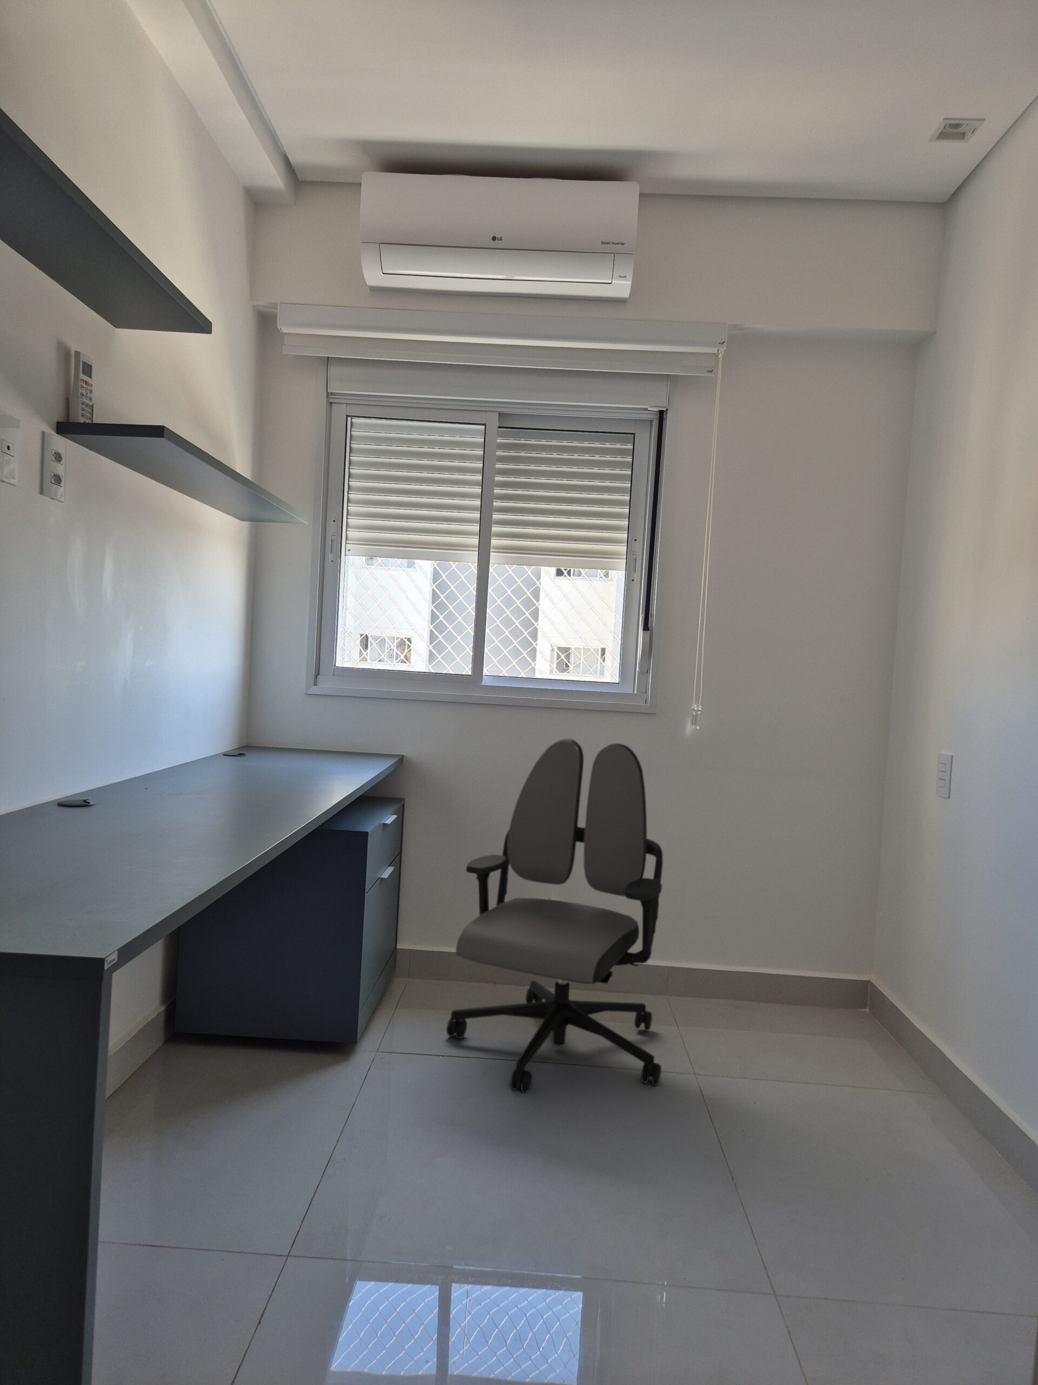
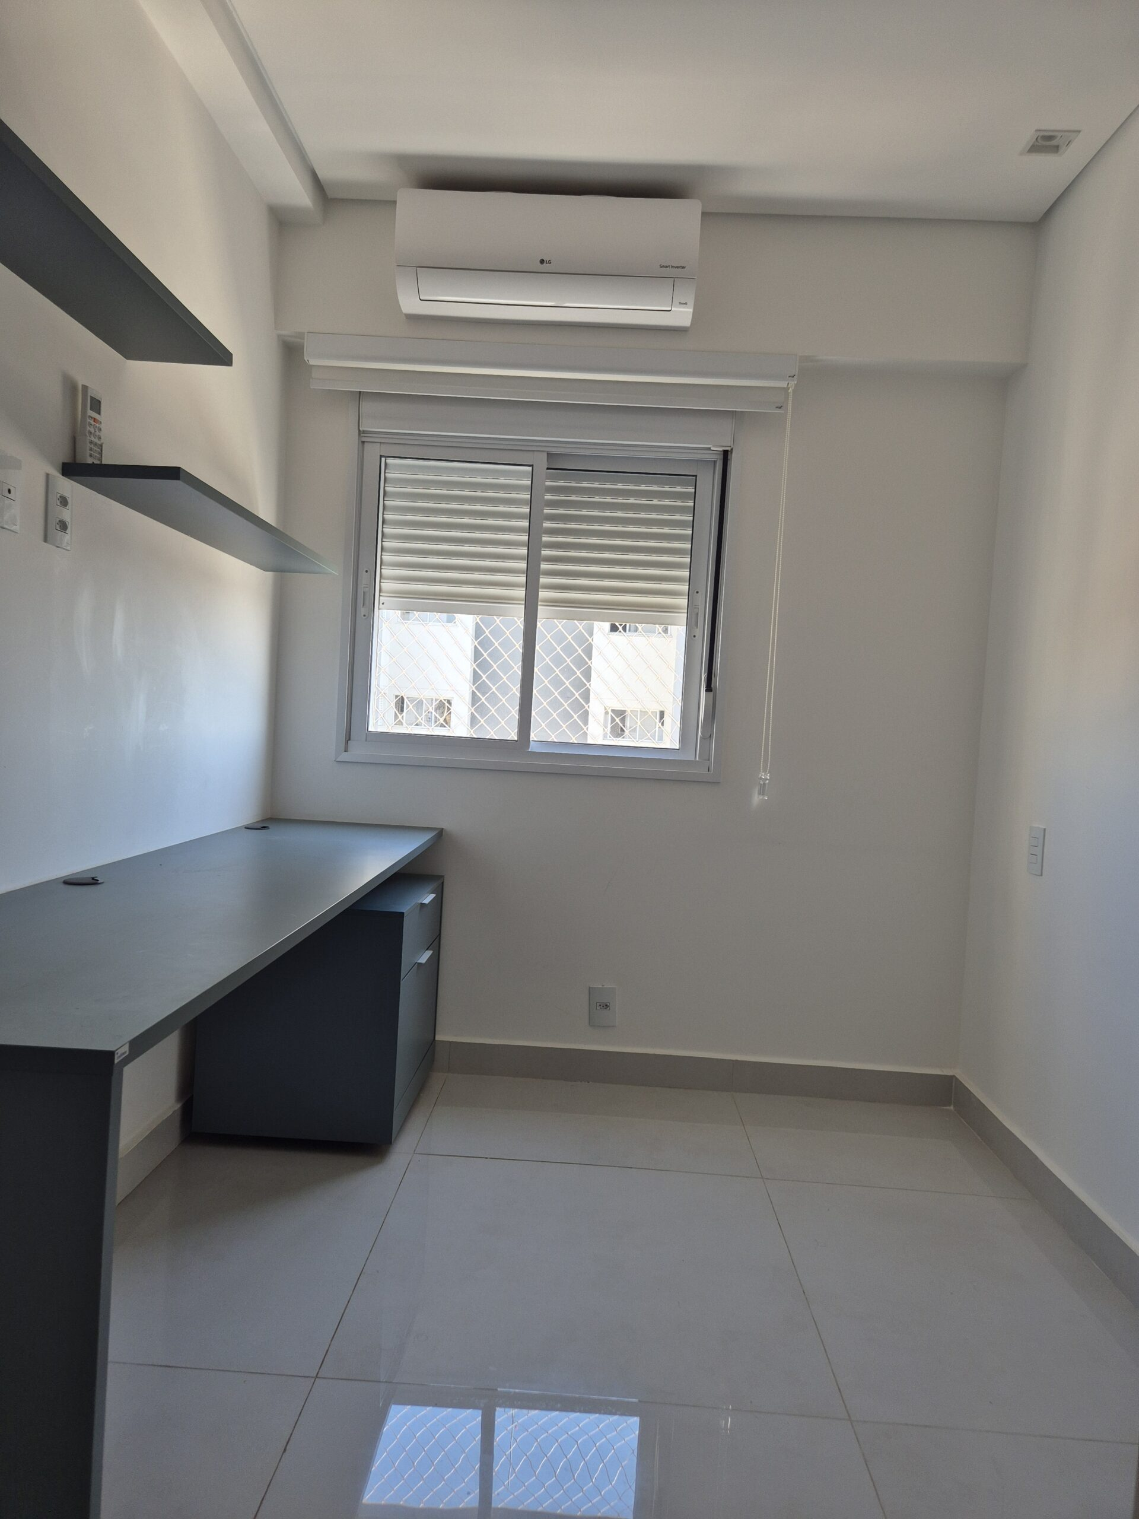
- office chair (566, 901)
